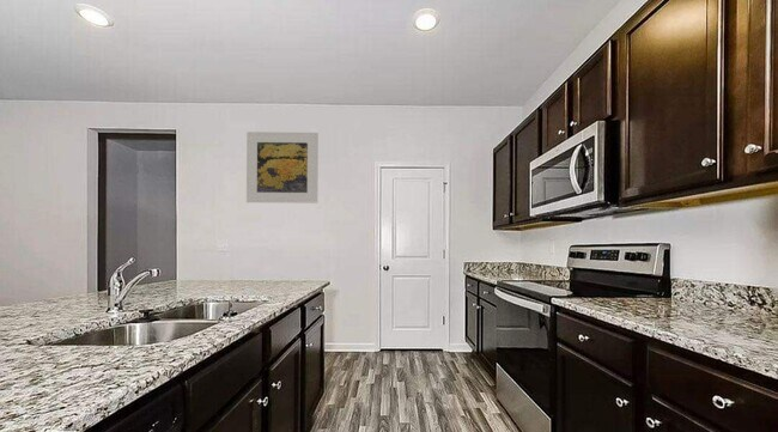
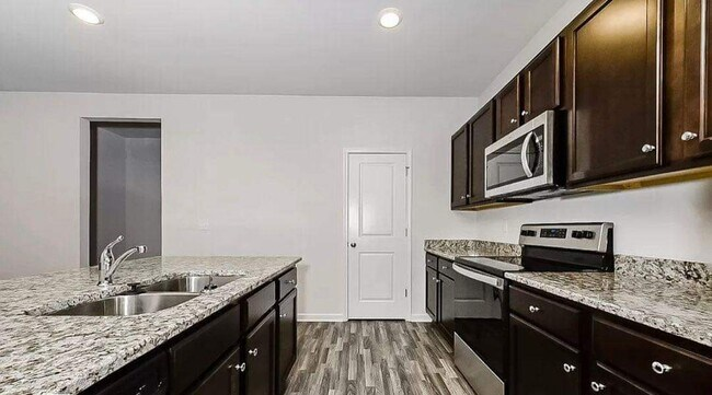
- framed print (281, 168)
